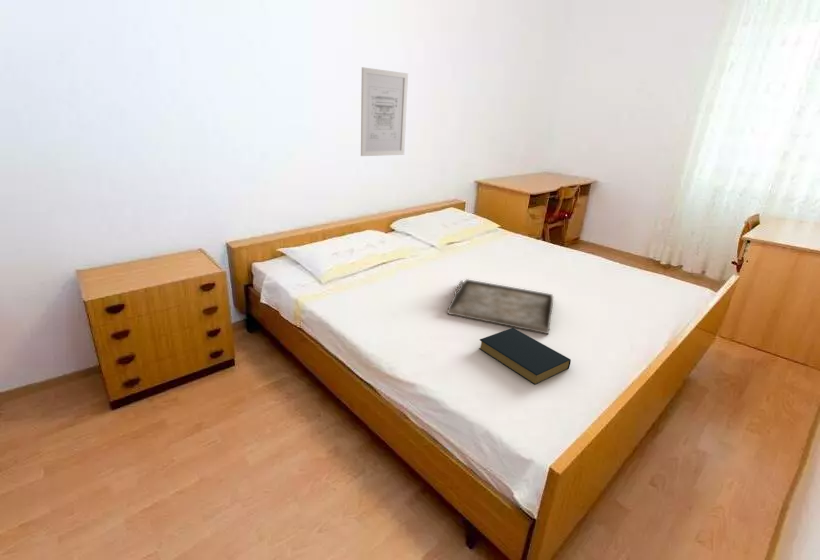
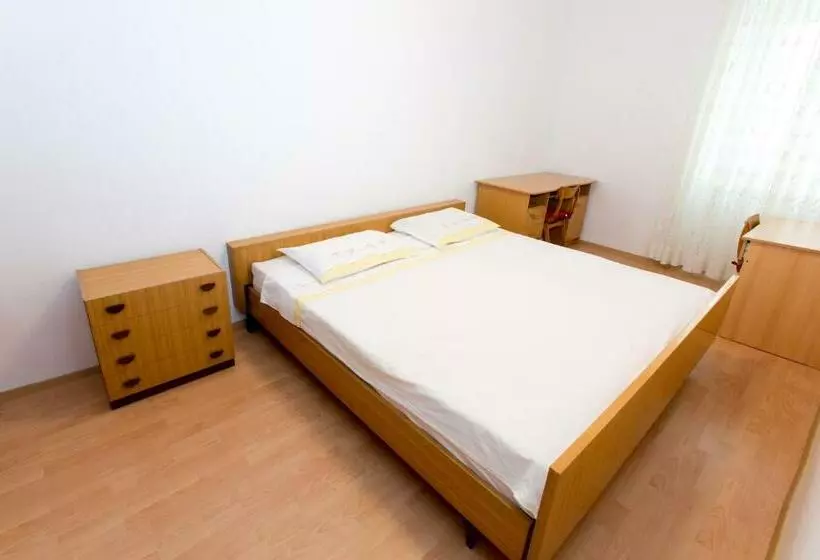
- wall art (384, 114)
- serving tray (503, 299)
- hardback book (523, 353)
